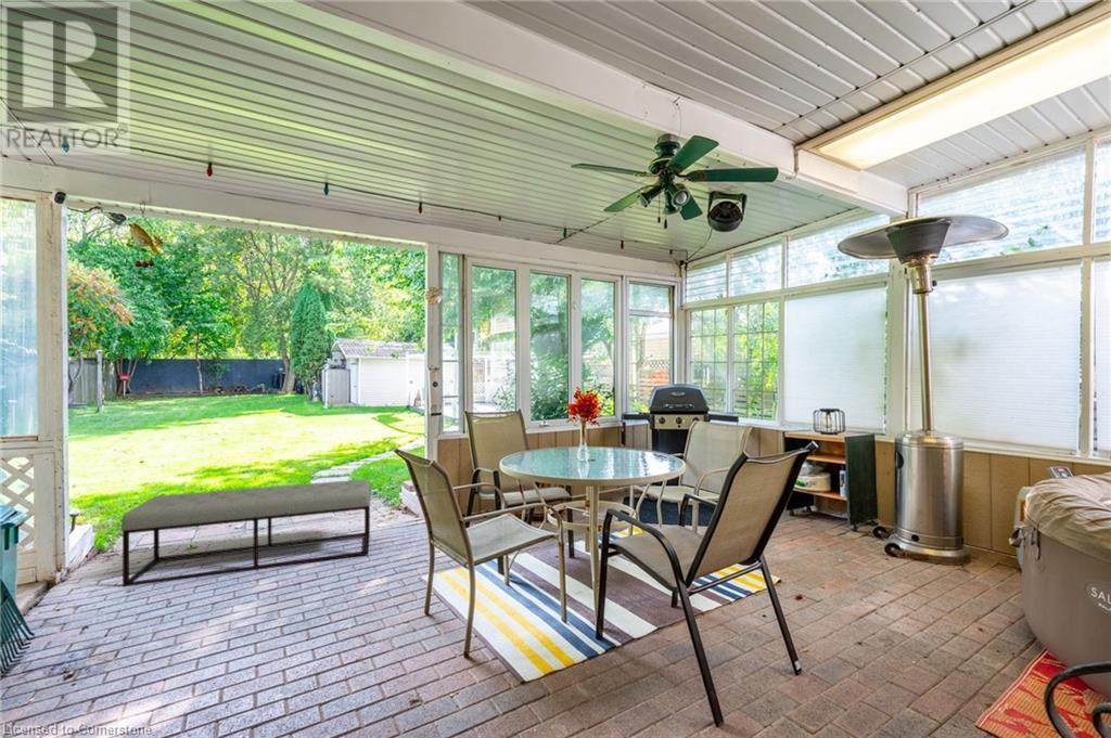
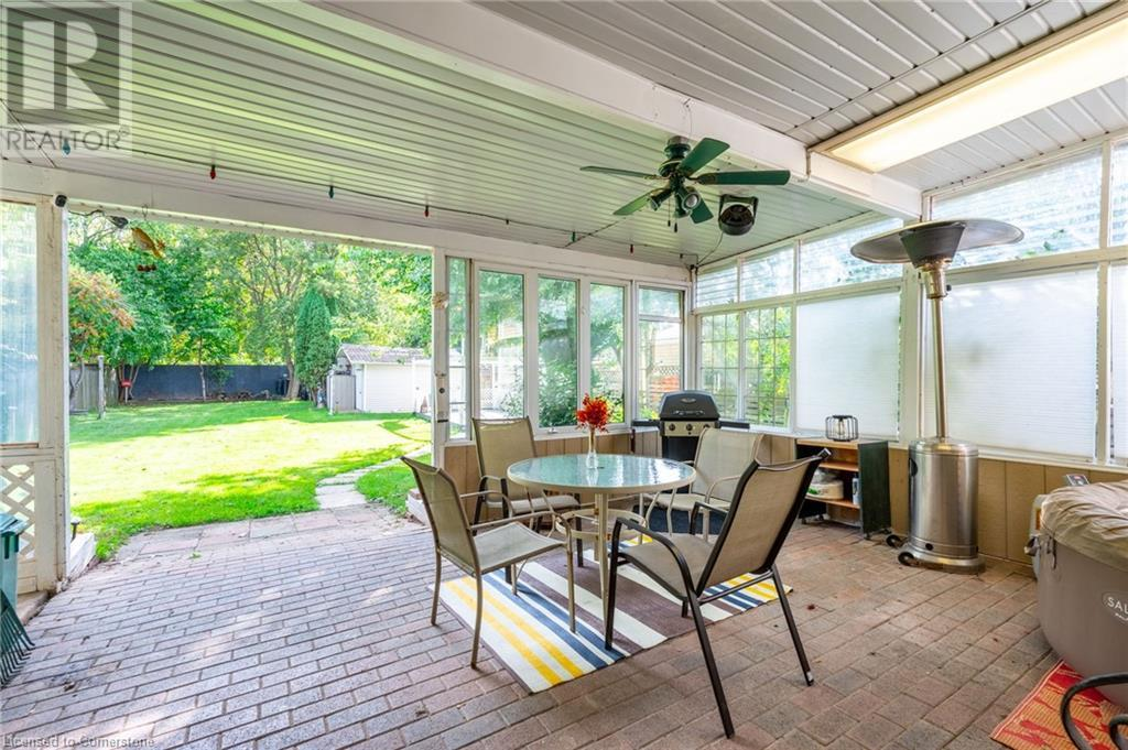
- bench (257, 525)
